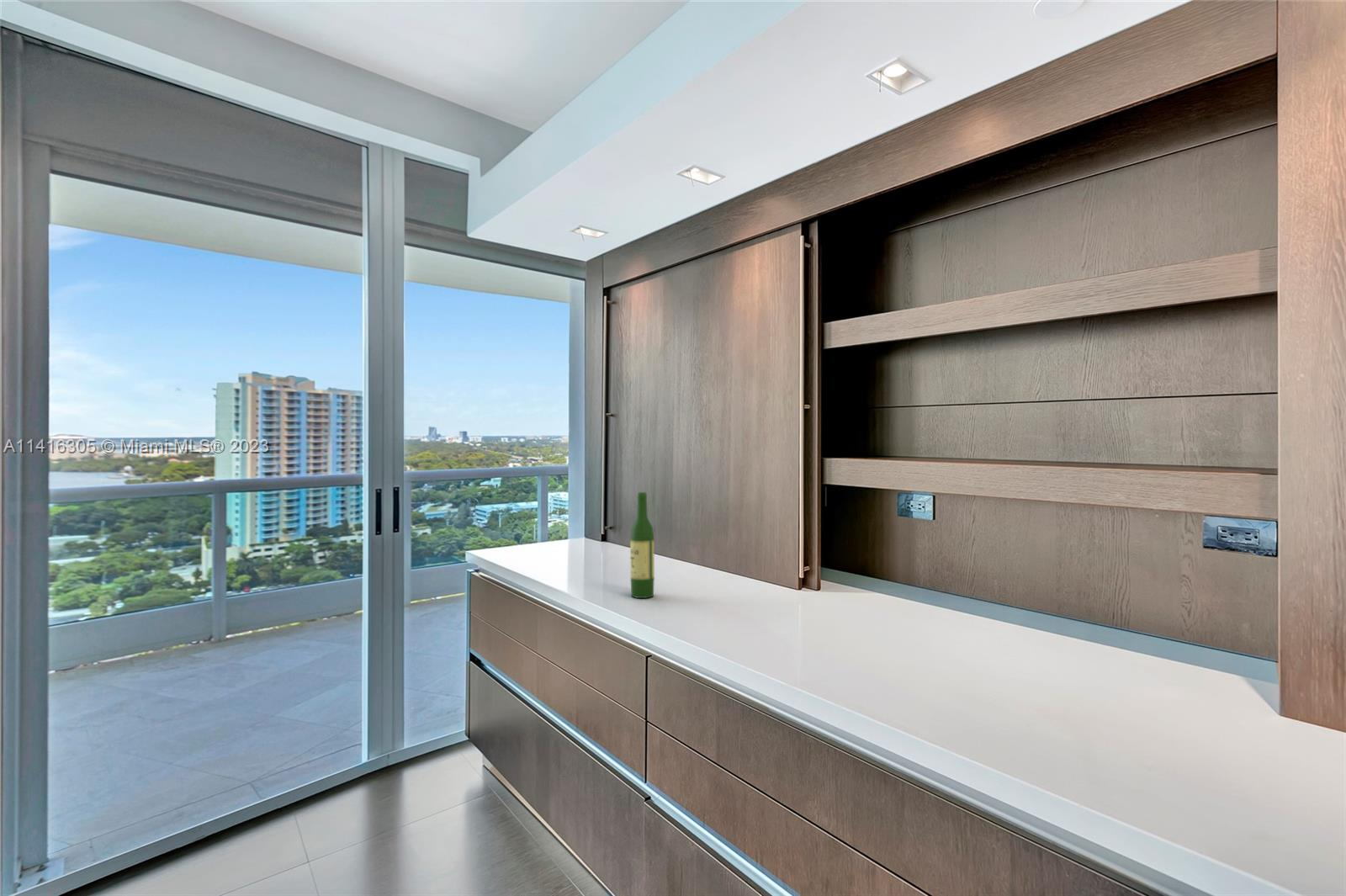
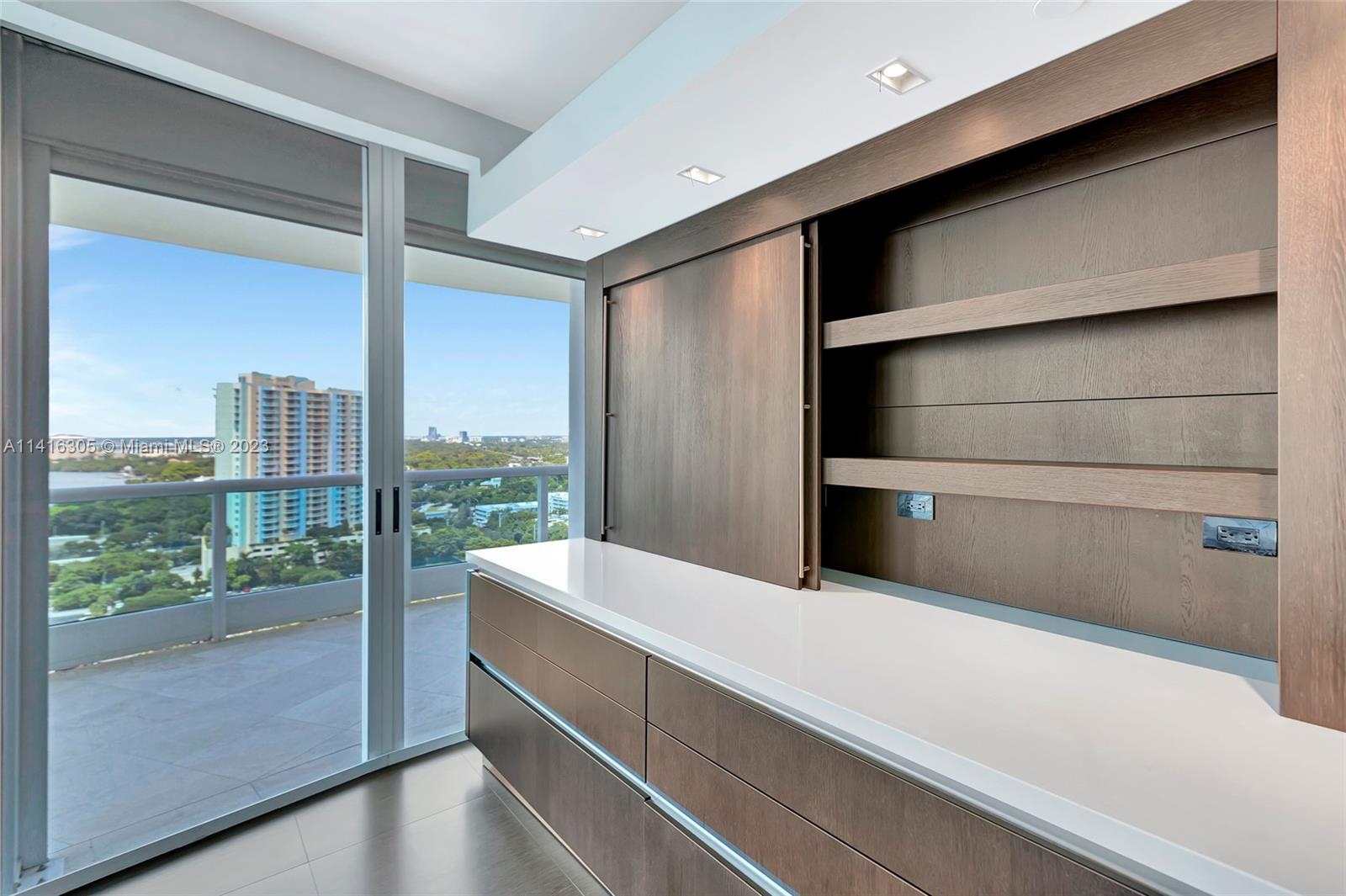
- wine bottle (642, 543)
